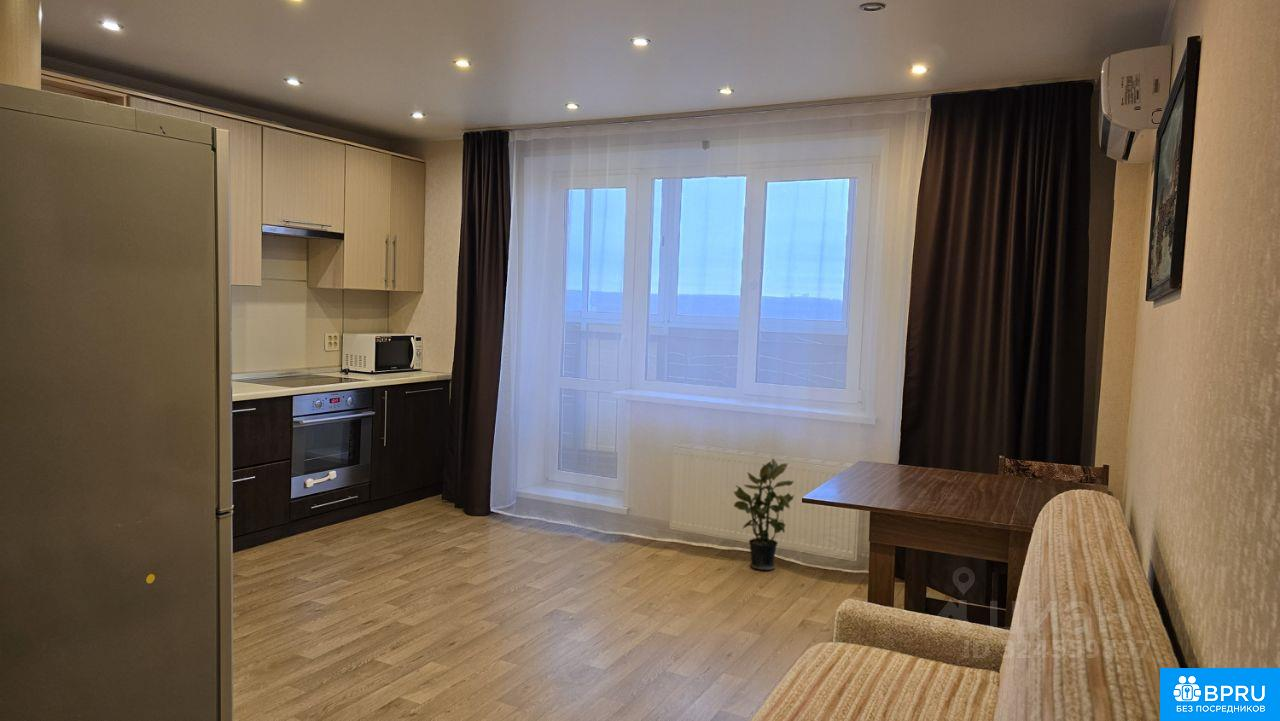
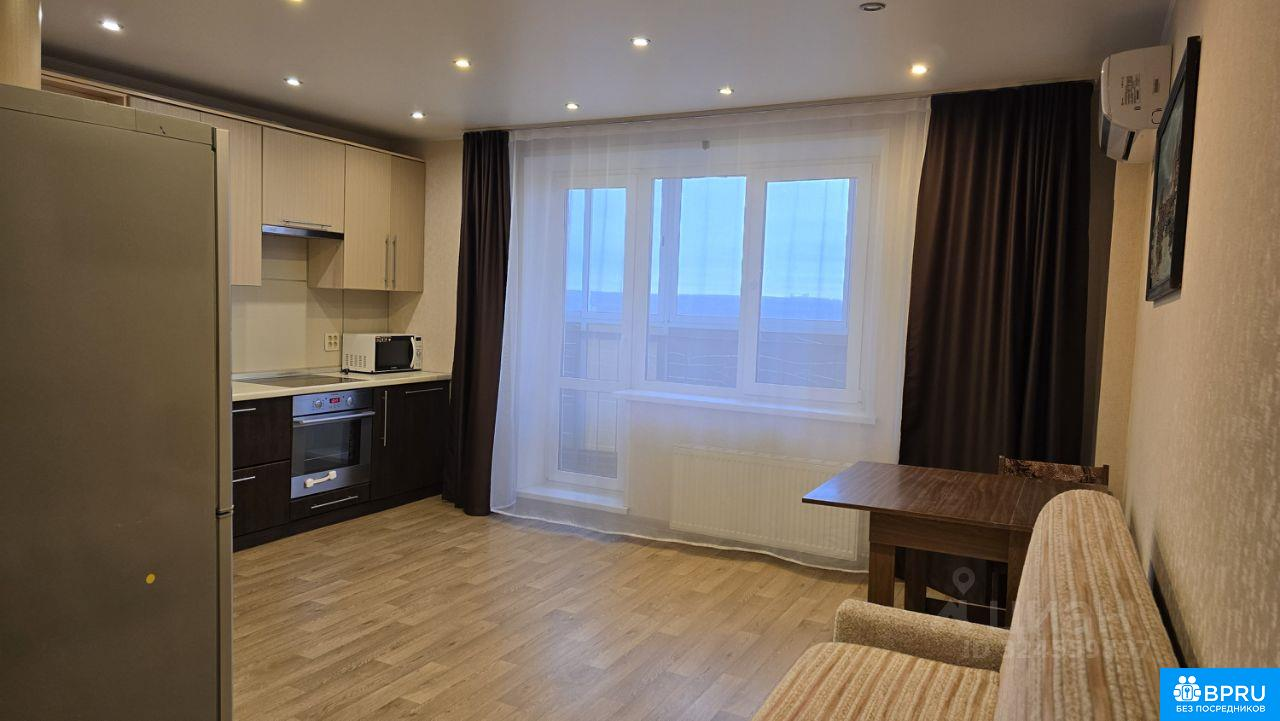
- potted plant (763, 512)
